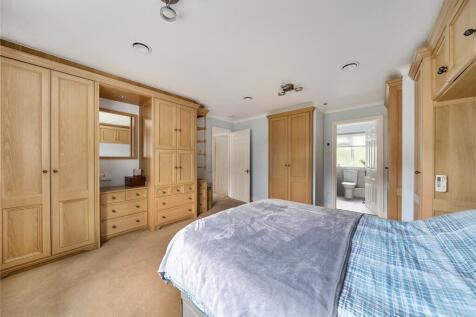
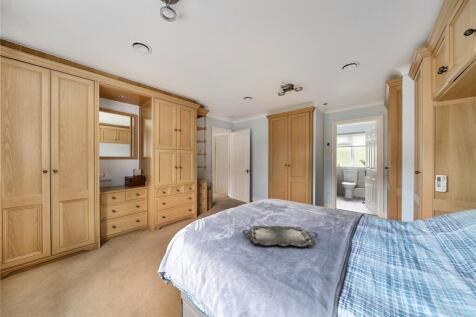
+ serving tray (279, 234)
